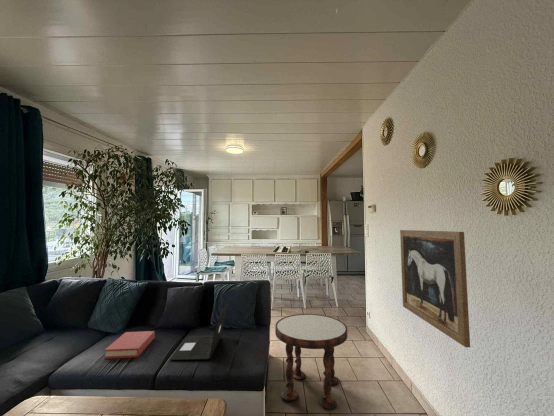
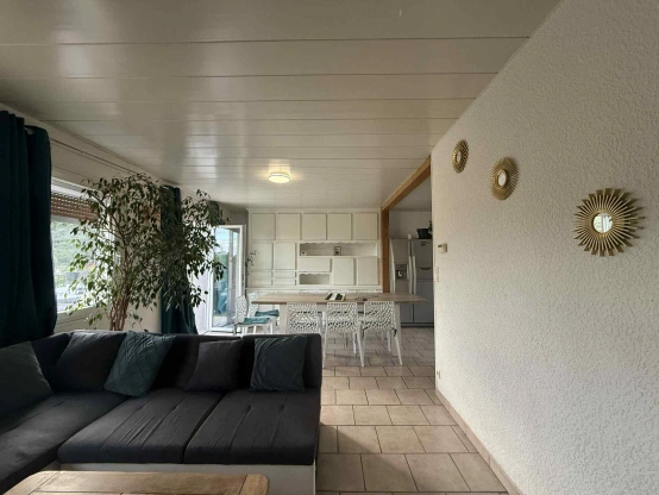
- side table (311, 348)
- wall art (427, 276)
- hardback book (131, 343)
- laptop (201, 336)
